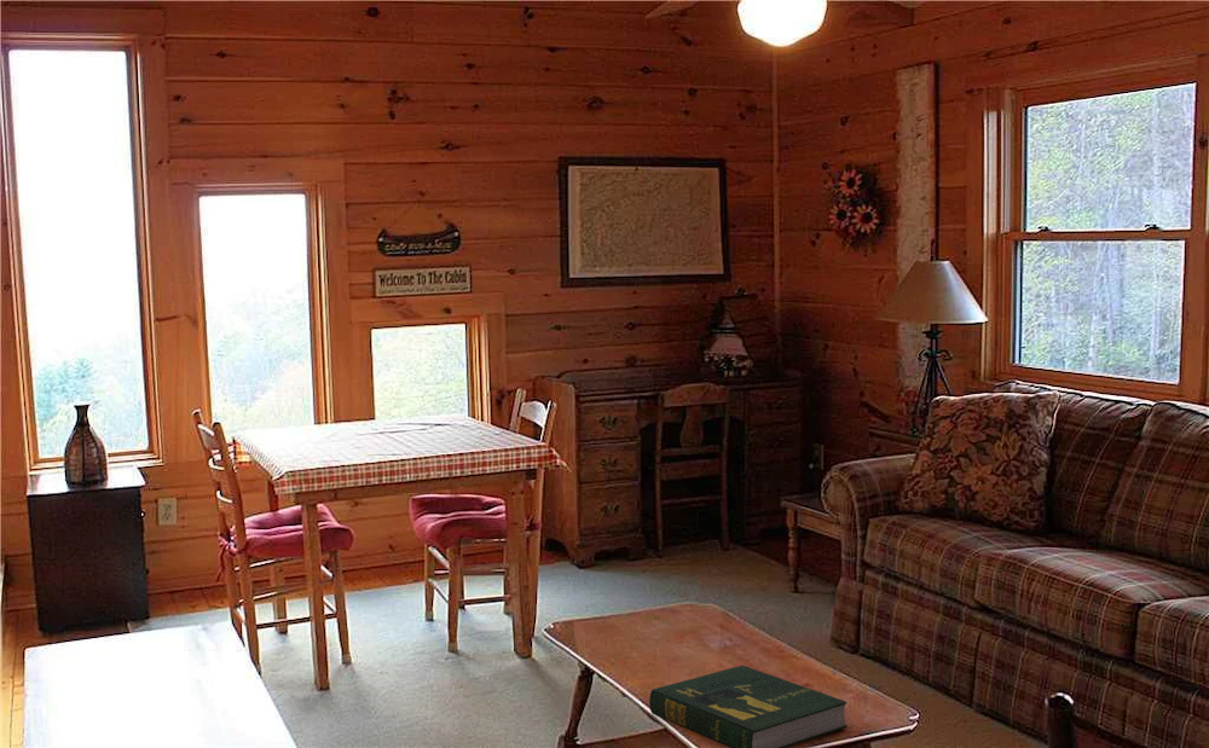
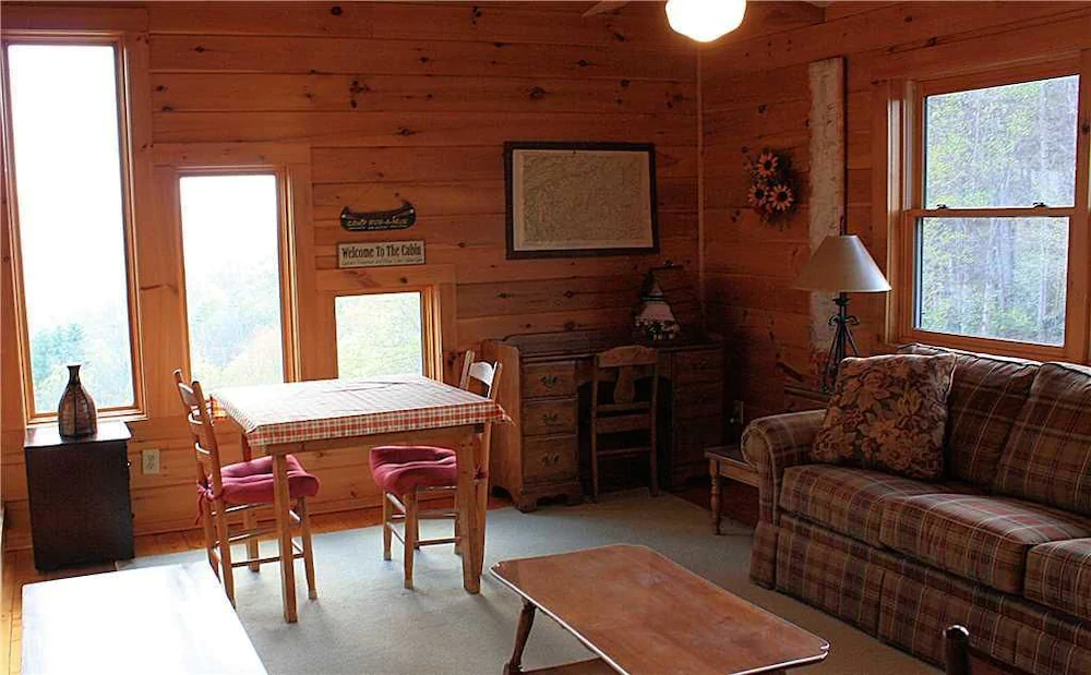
- book (746, 708)
